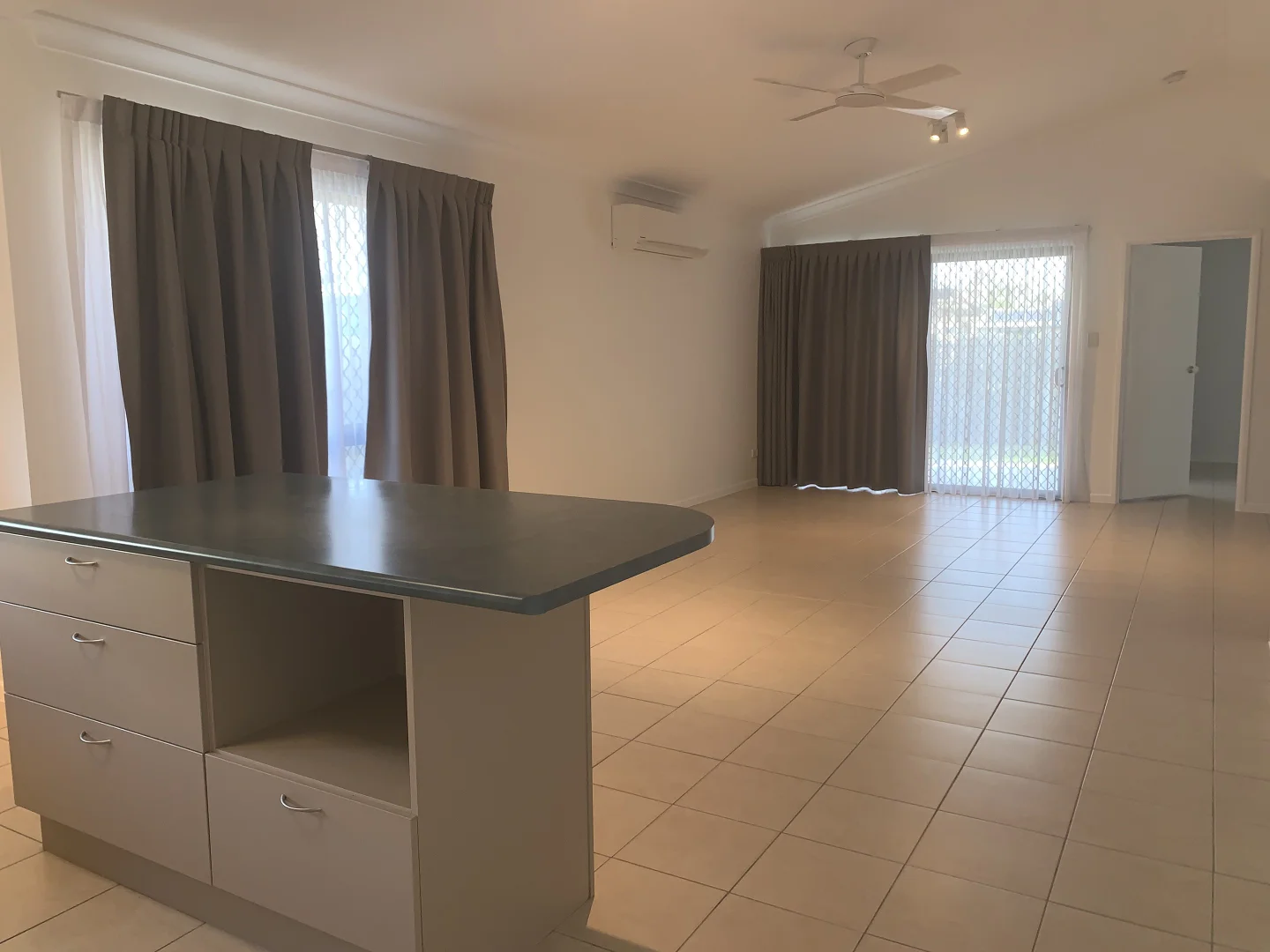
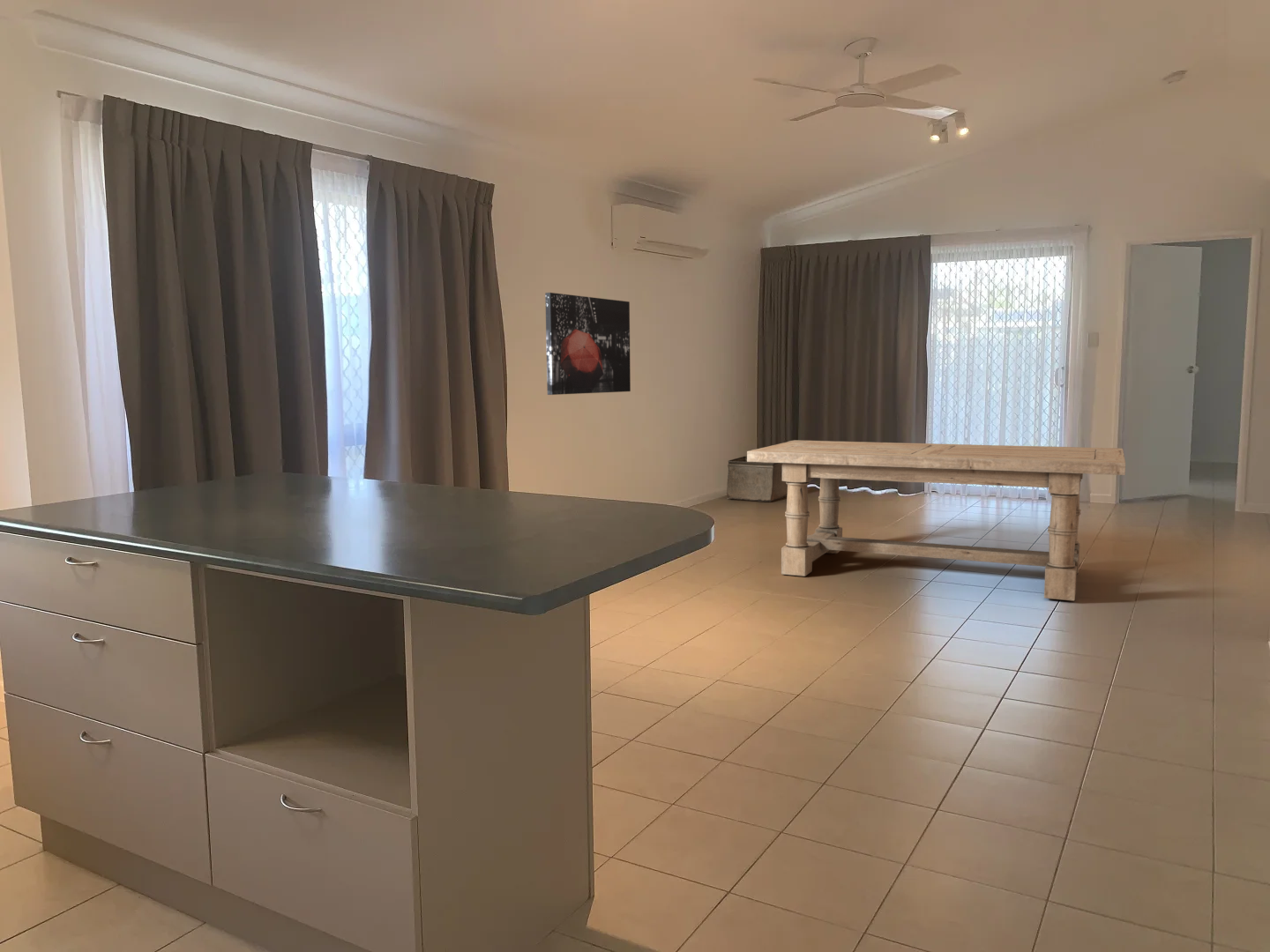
+ wall art (590, 345)
+ storage bin (758, 478)
+ dining table (932, 482)
